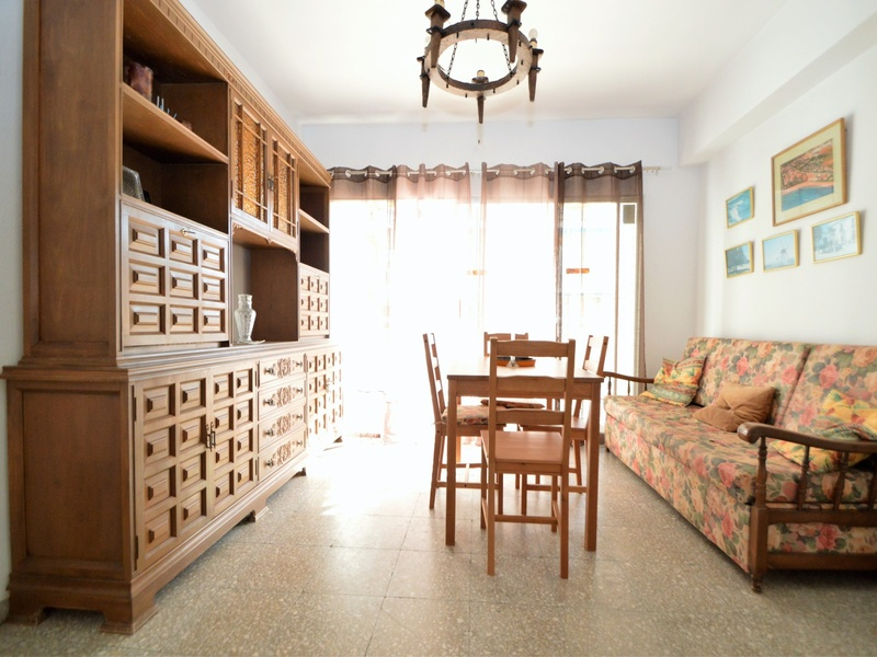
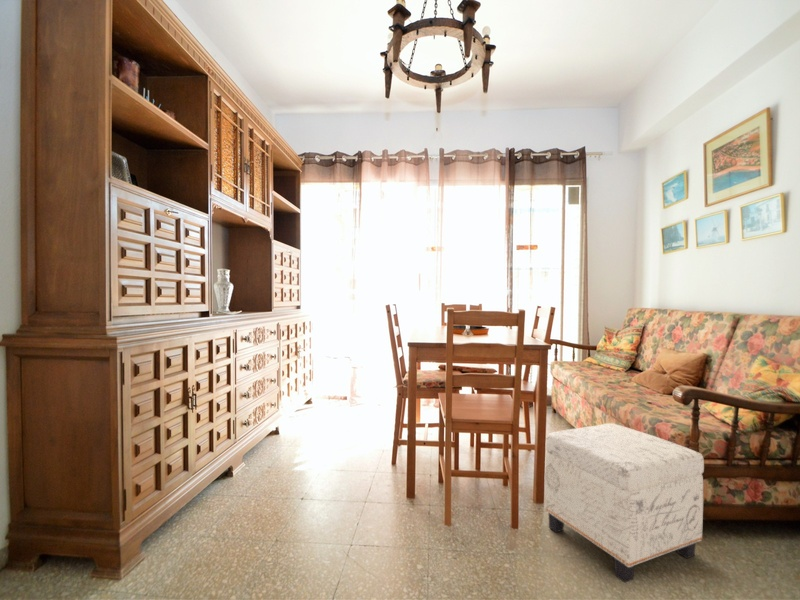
+ ottoman (619, 489)
